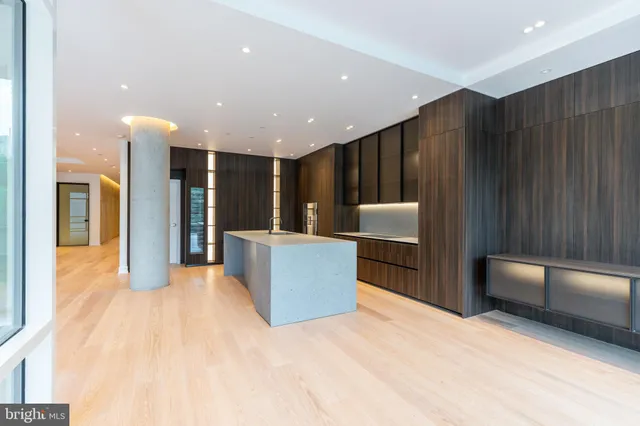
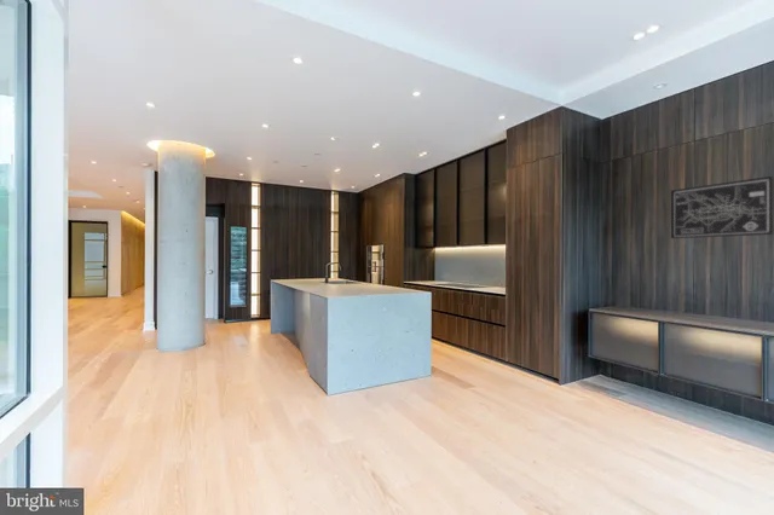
+ wall art (717, 210)
